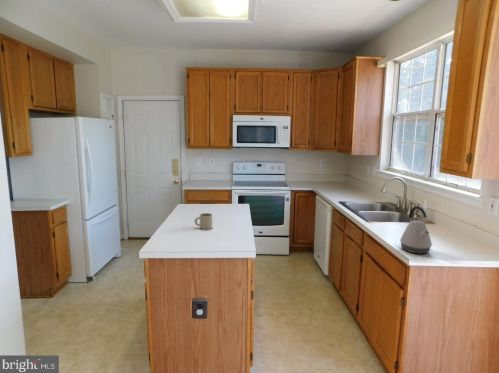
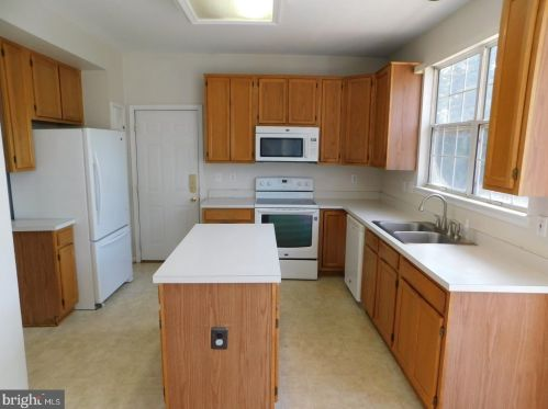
- kettle (417, 228)
- mug (203, 220)
